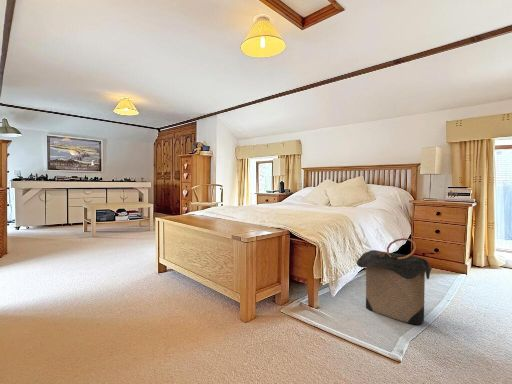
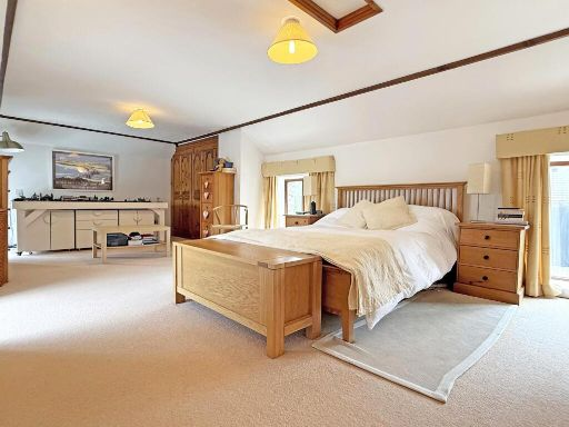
- laundry hamper (391, 275)
